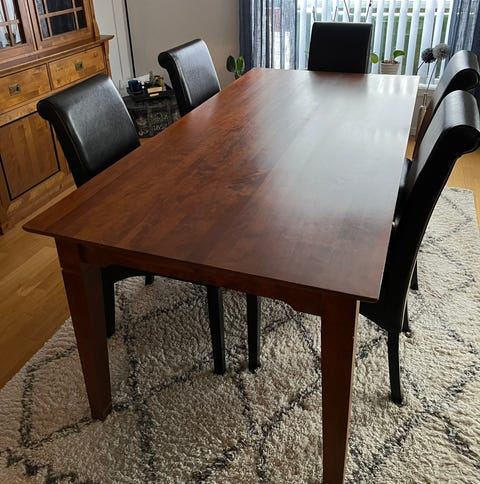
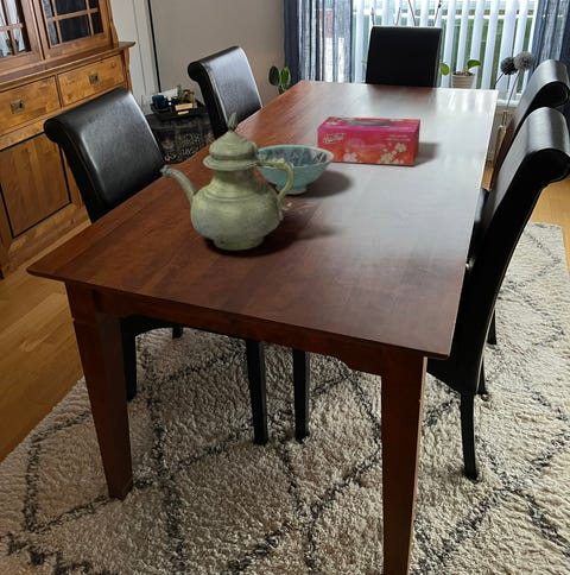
+ bowl (293, 170)
+ teapot (227, 178)
+ tissue box (368, 139)
